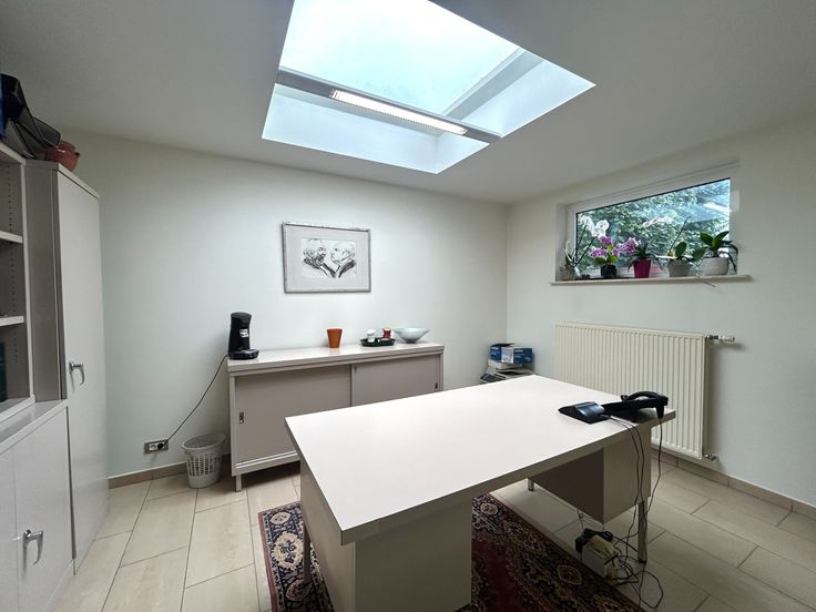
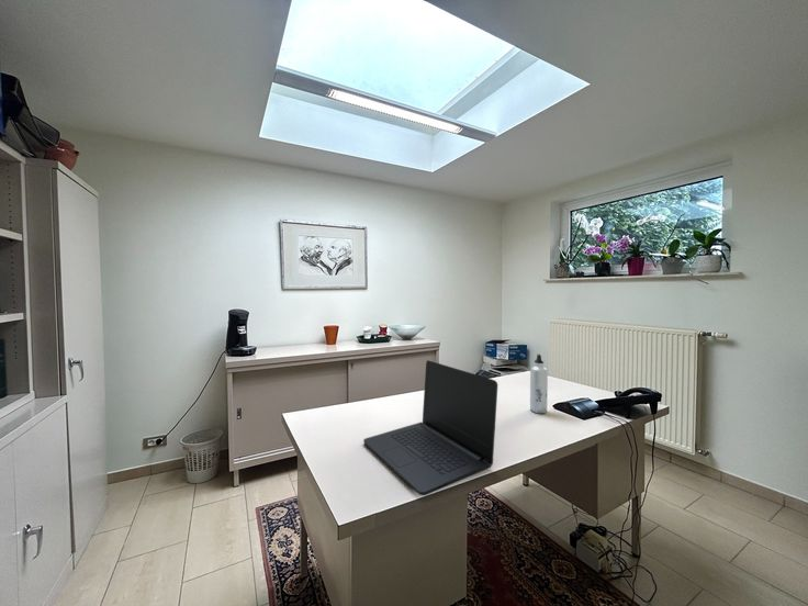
+ laptop (425, 414)
+ water bottle (538, 382)
